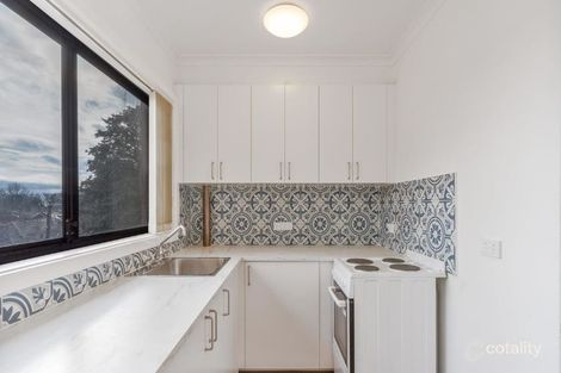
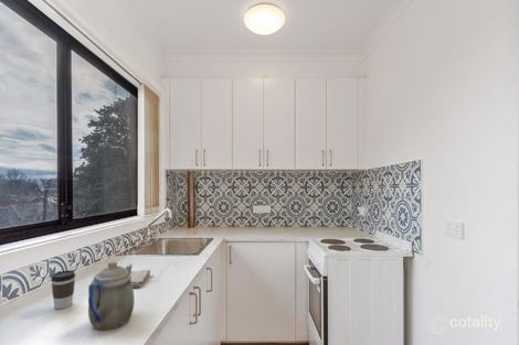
+ washcloth (133, 278)
+ teapot (112, 291)
+ coffee cup (63, 289)
